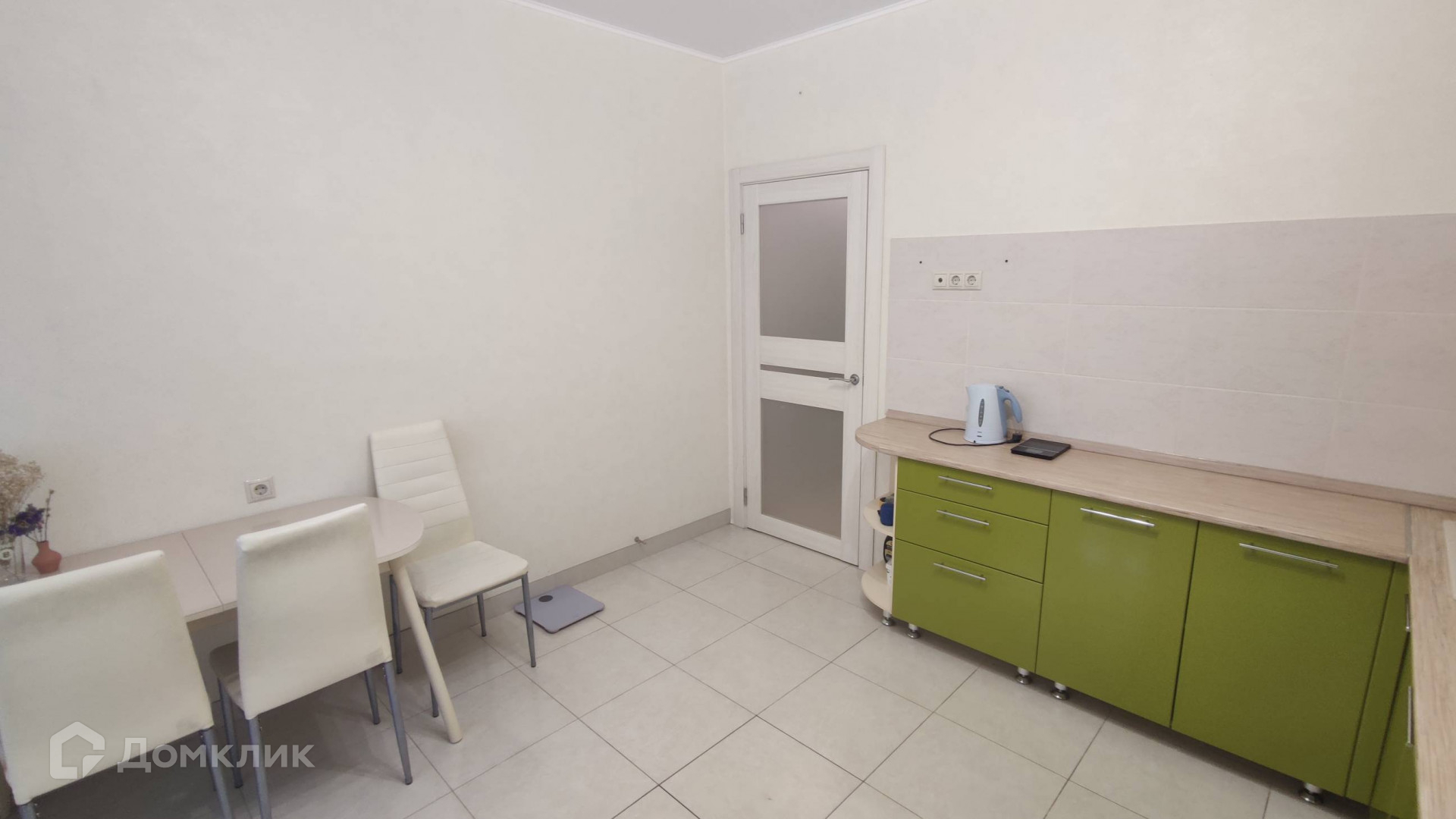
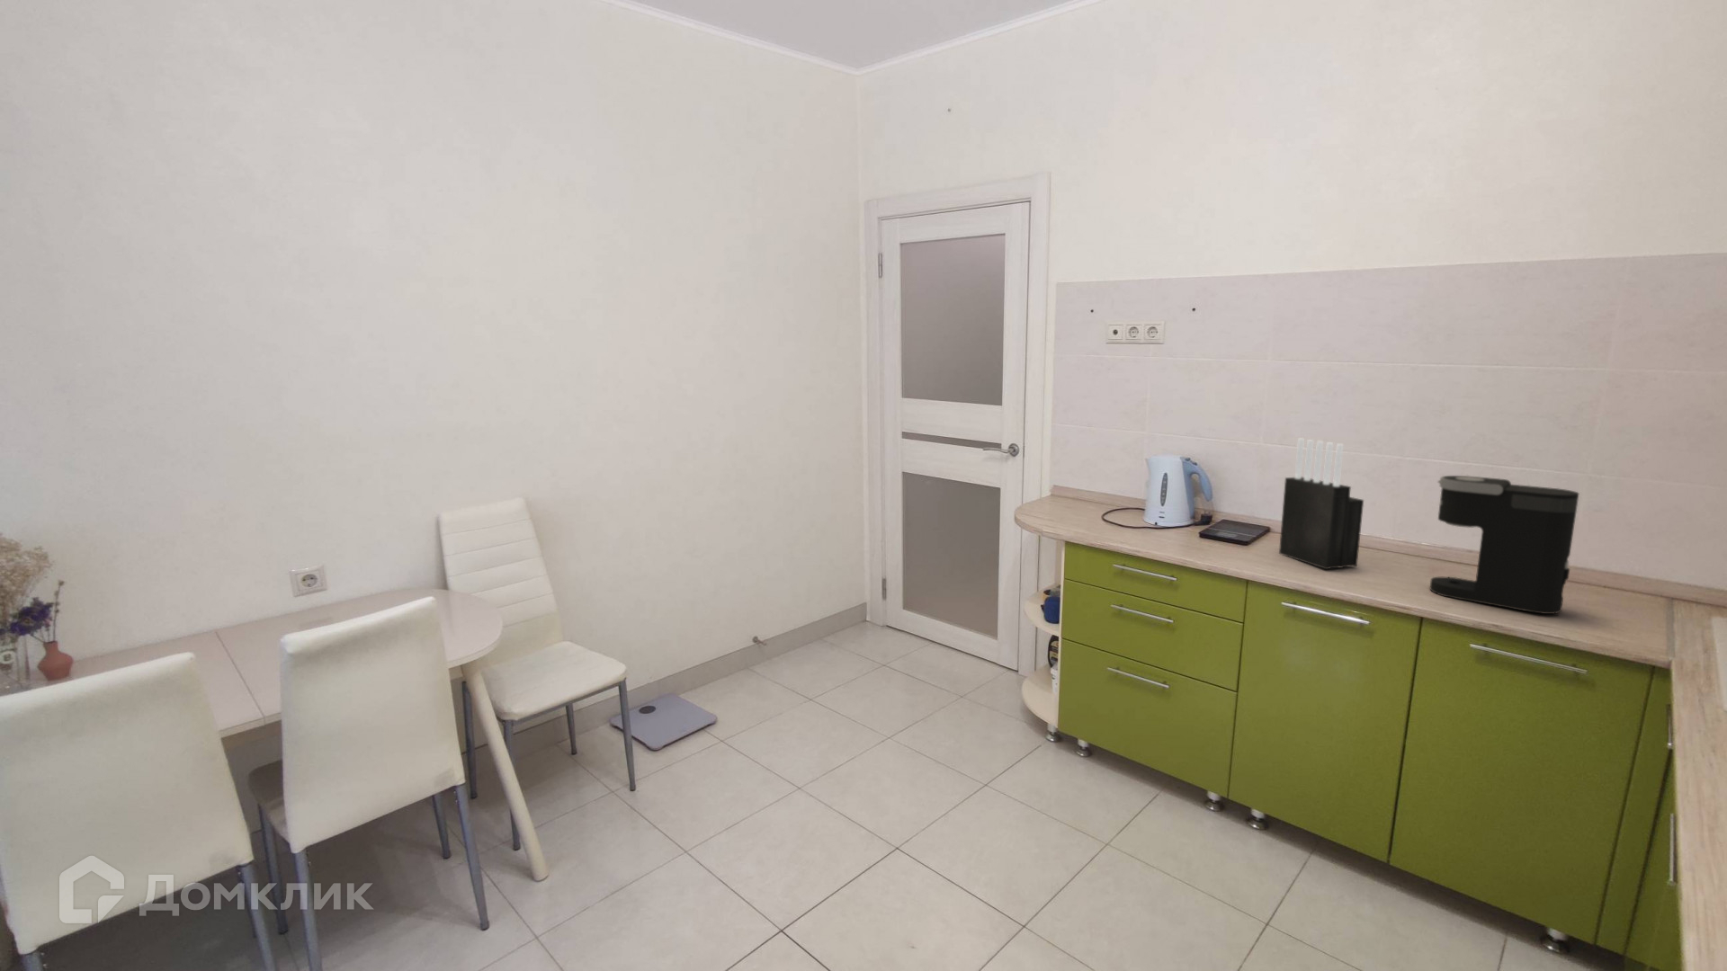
+ knife block (1325, 500)
+ coffee maker (1498, 542)
